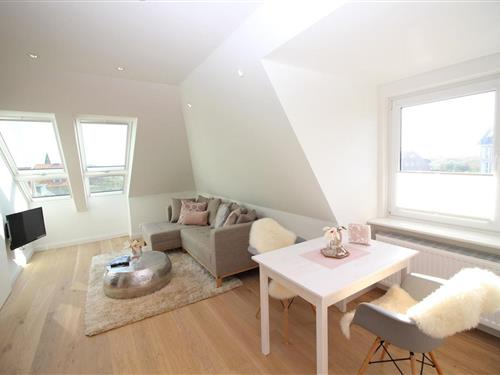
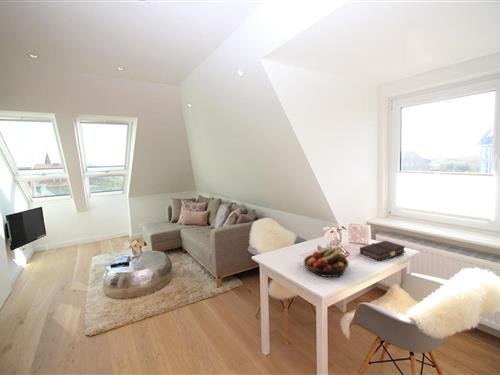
+ fruit bowl (325, 259)
+ book (382, 250)
